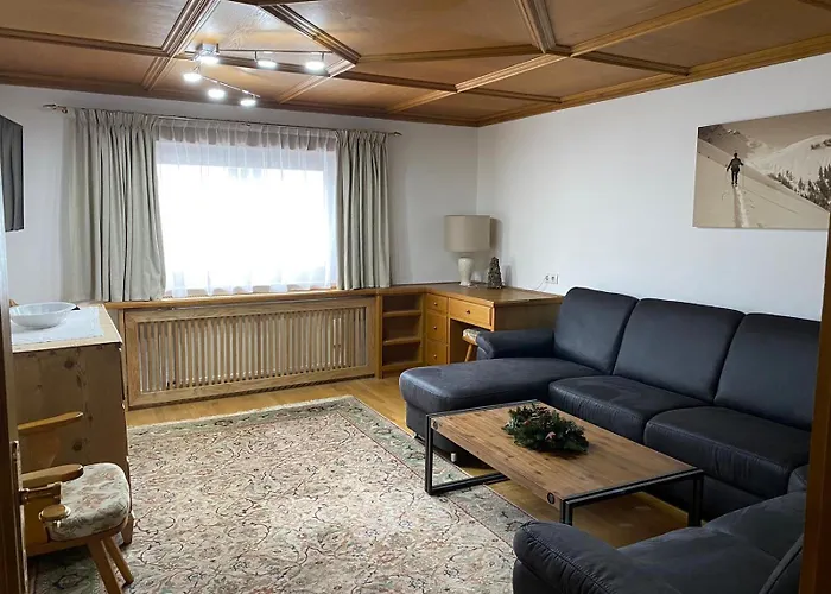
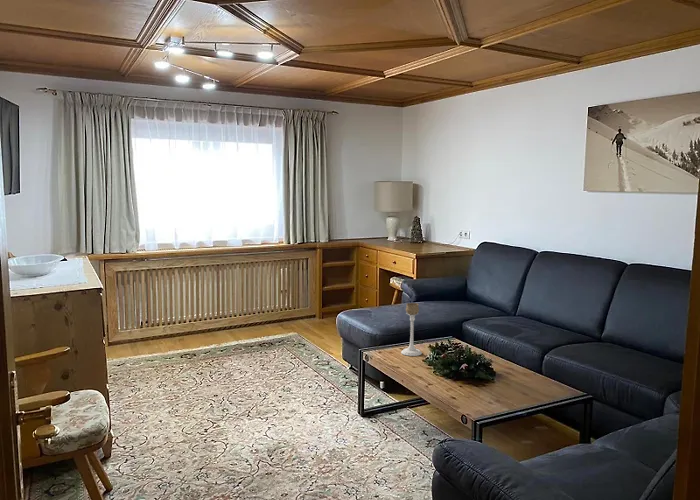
+ candle holder (412, 328)
